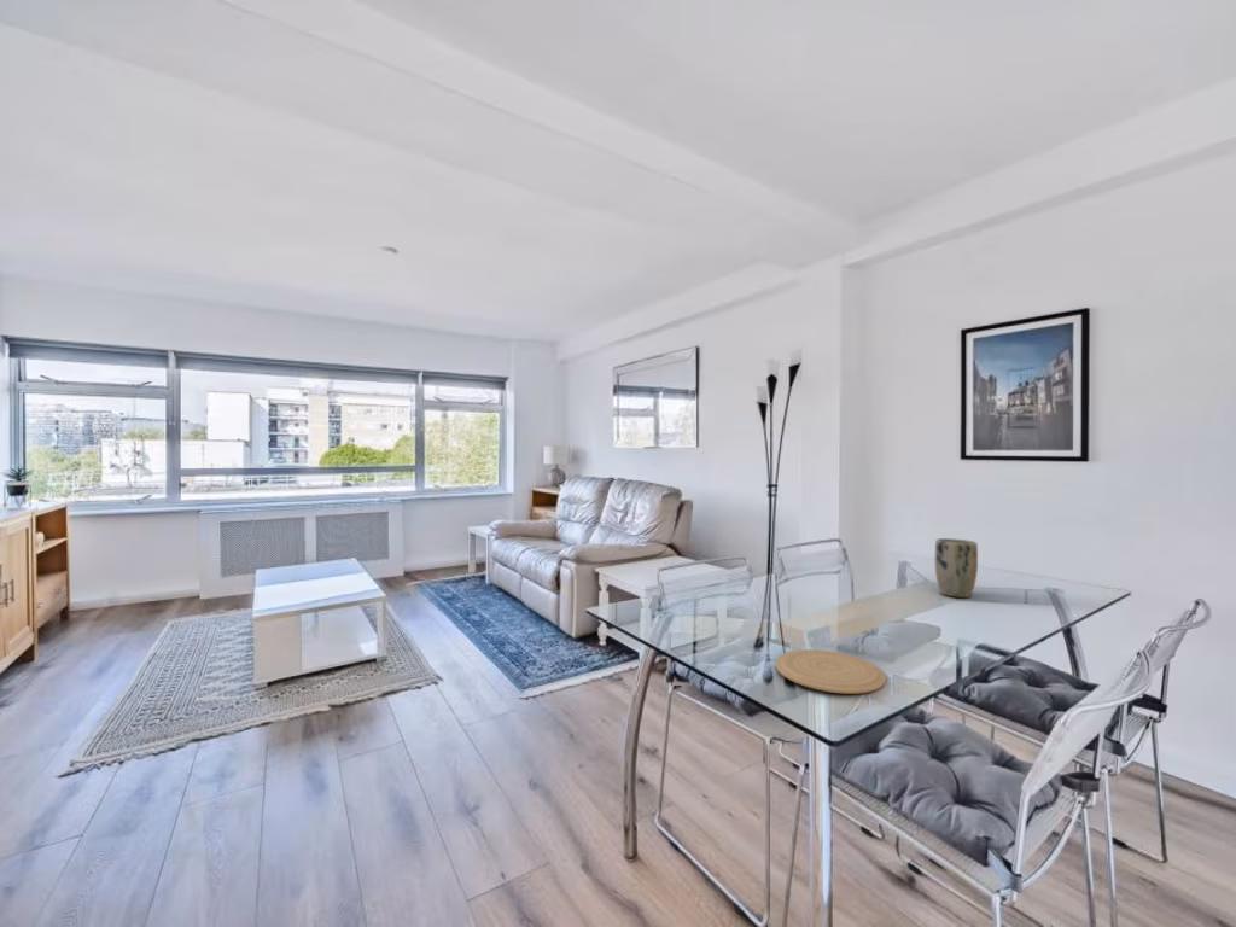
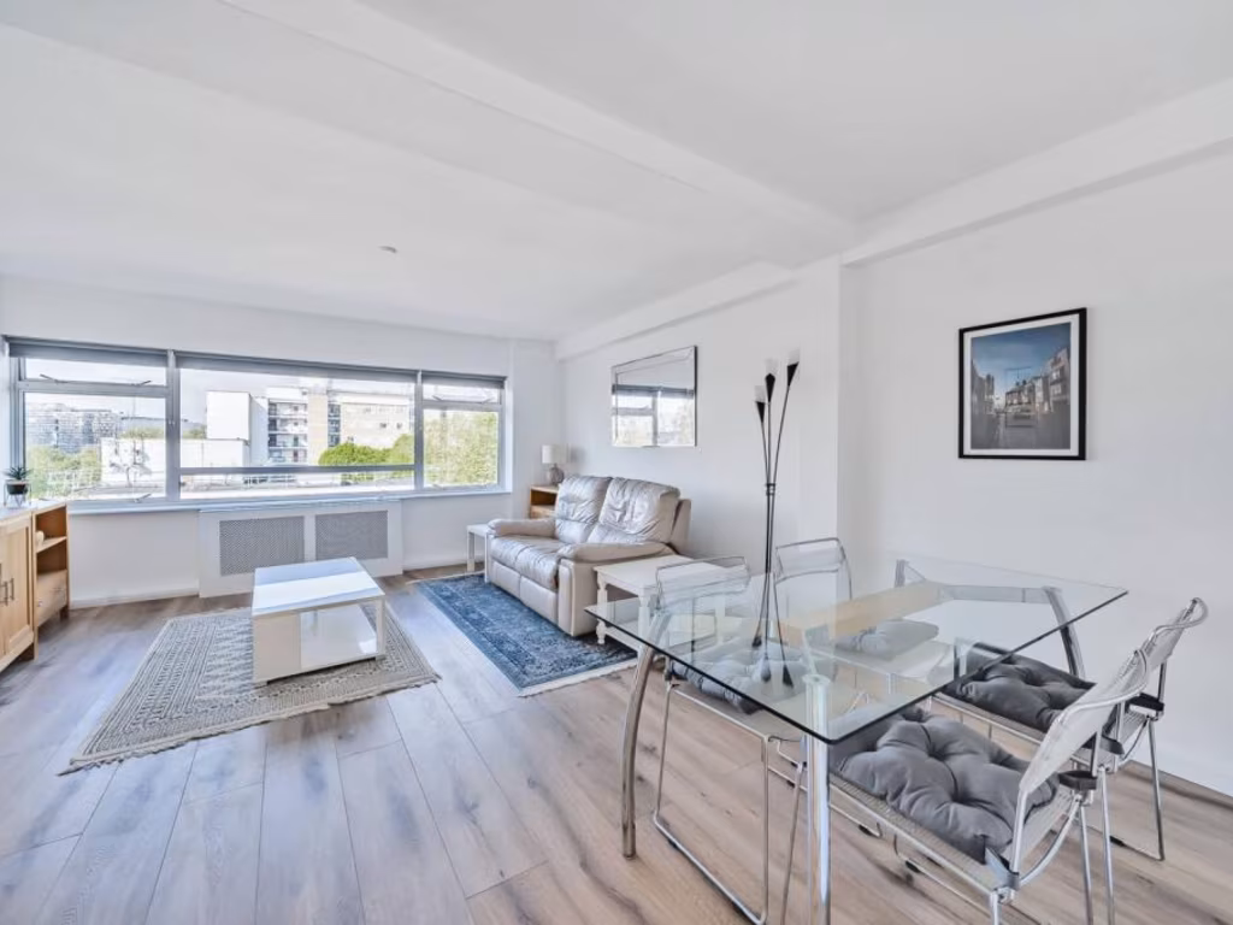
- plant pot (955, 567)
- plate (828, 667)
